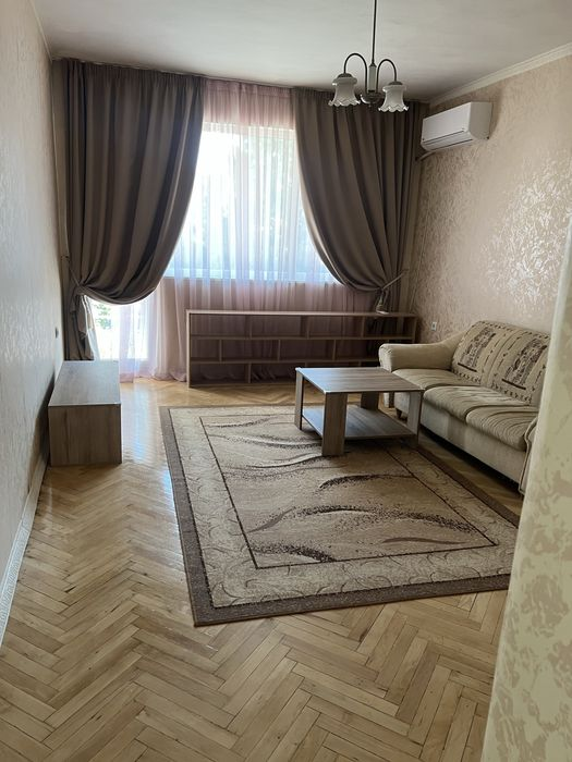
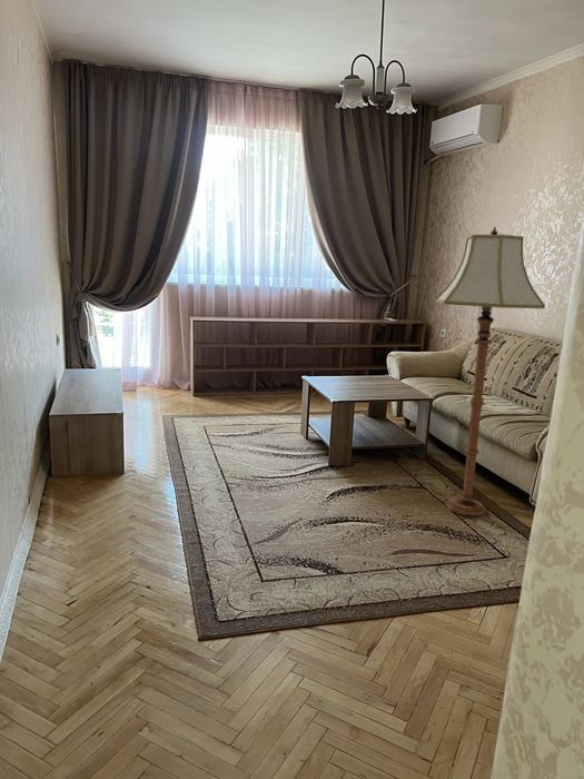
+ floor lamp (479, 374)
